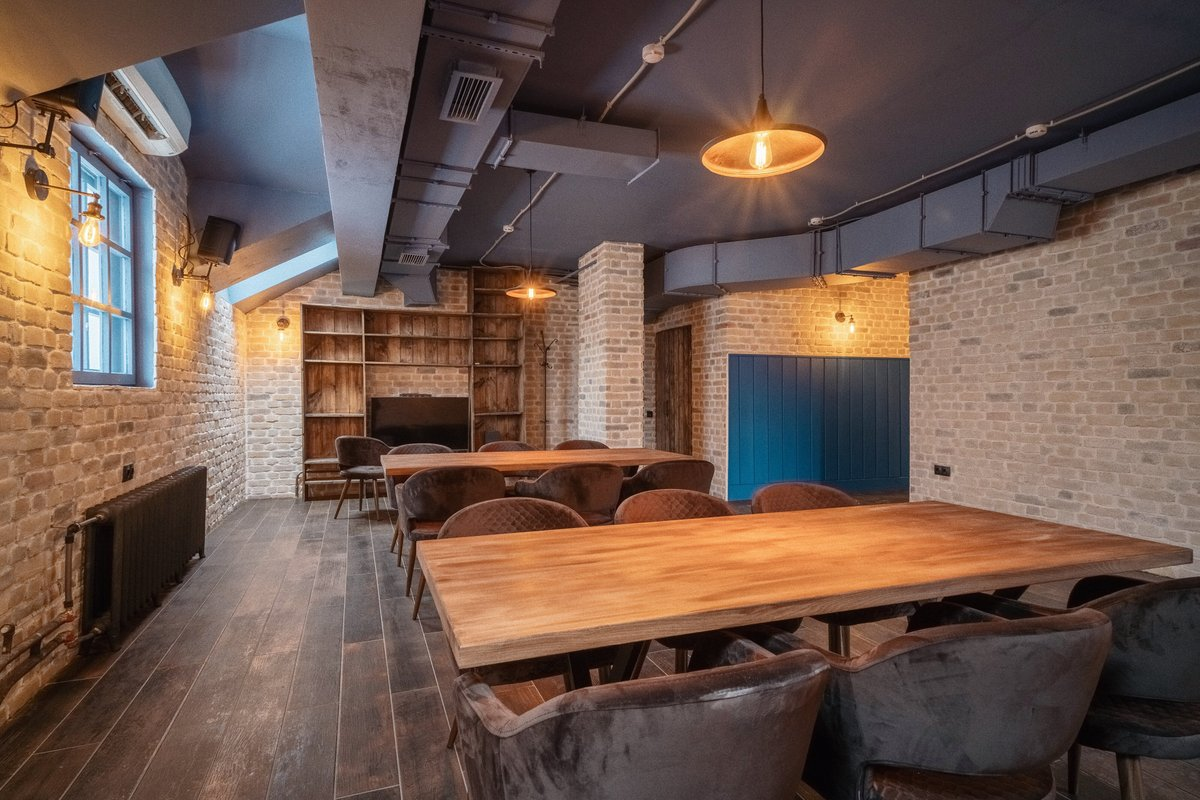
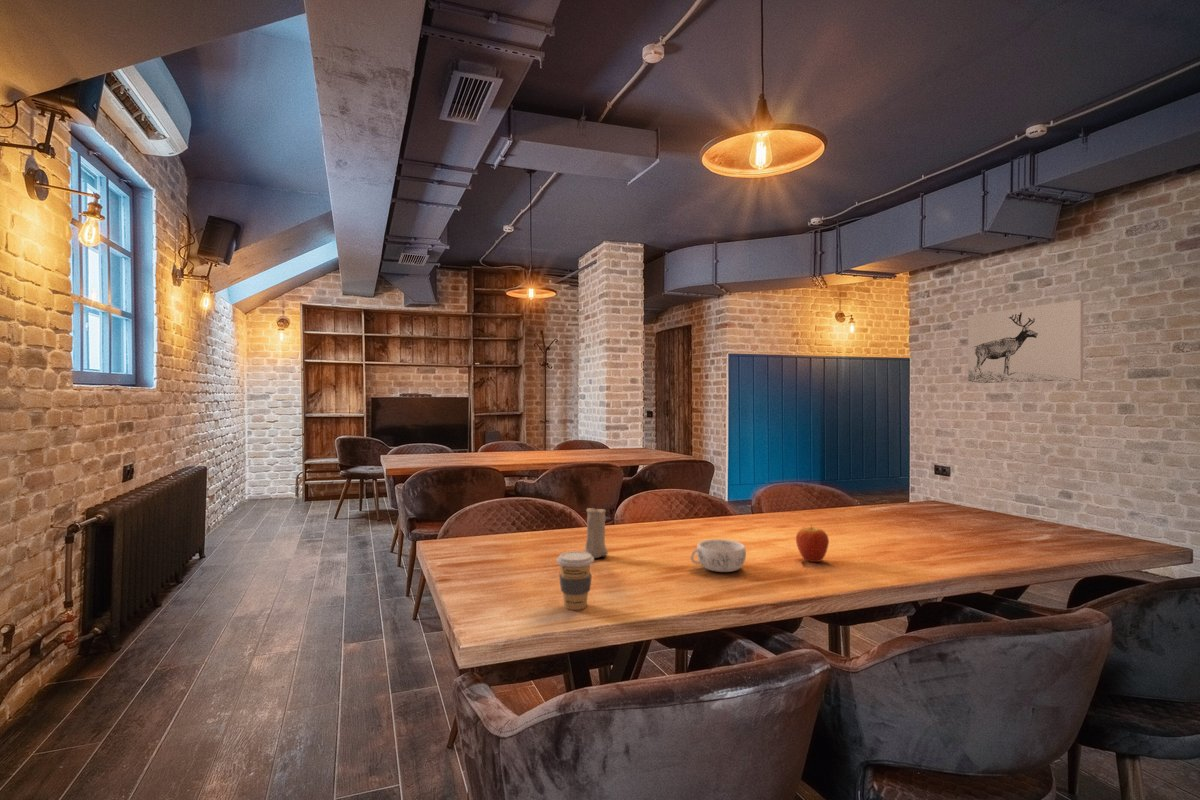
+ decorative bowl (717, 557)
+ fruit (812, 542)
+ candle (595, 529)
+ wall art (1020, 345)
+ coffee cup (575, 580)
